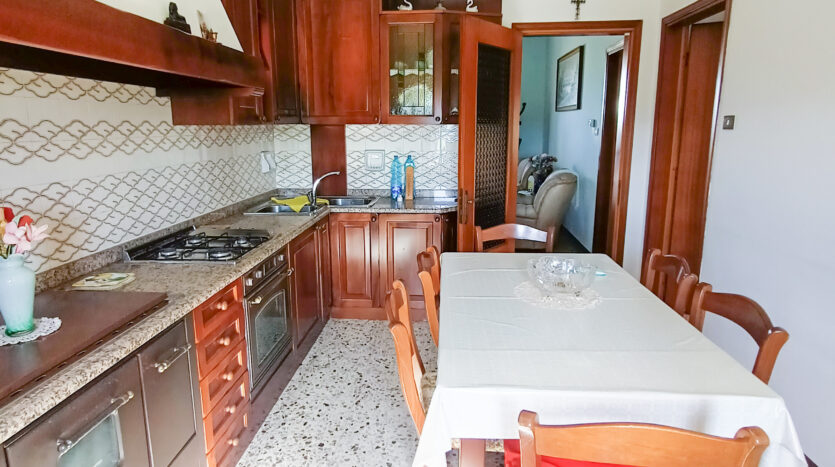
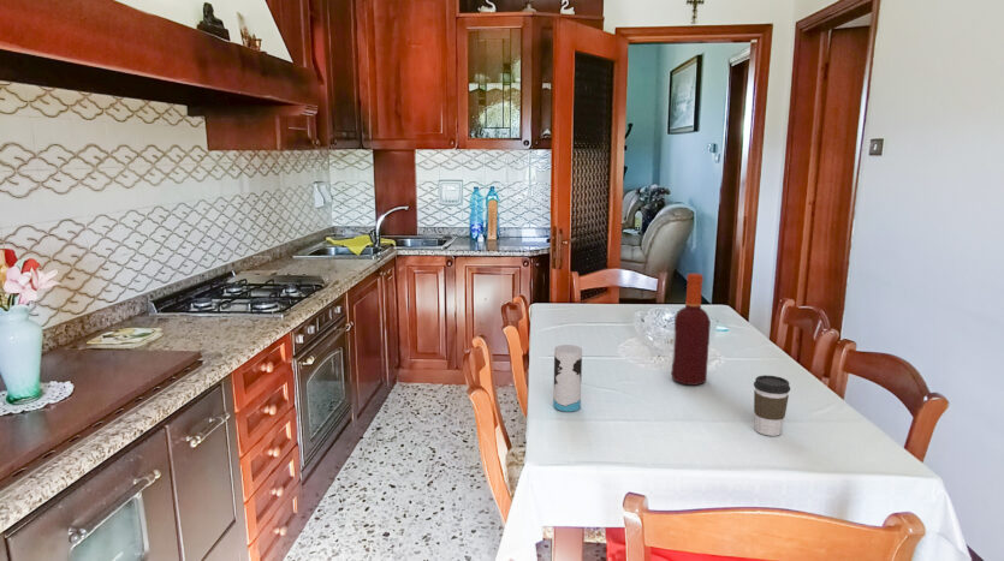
+ bottle (691, 328)
+ cup (568, 377)
+ coffee cup (770, 405)
